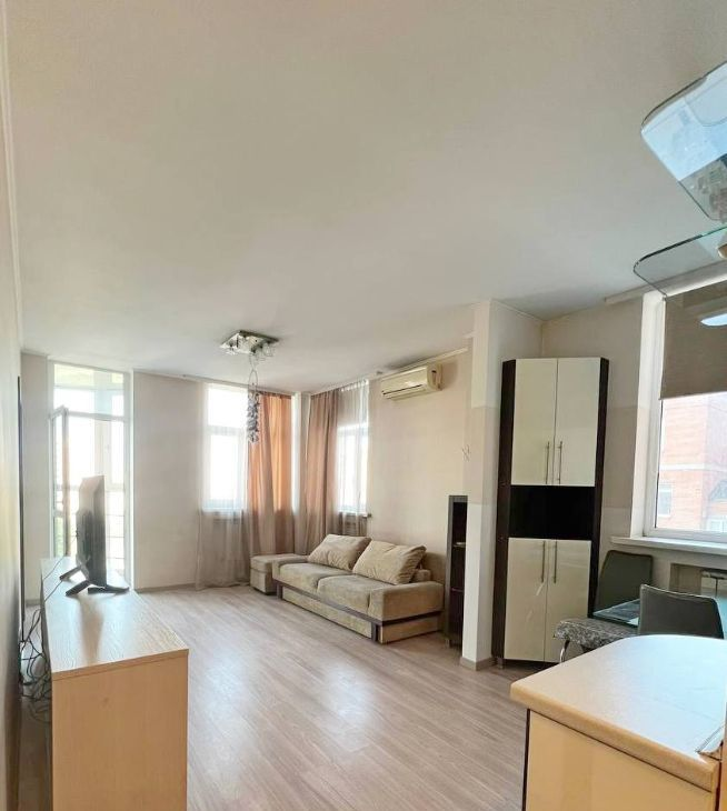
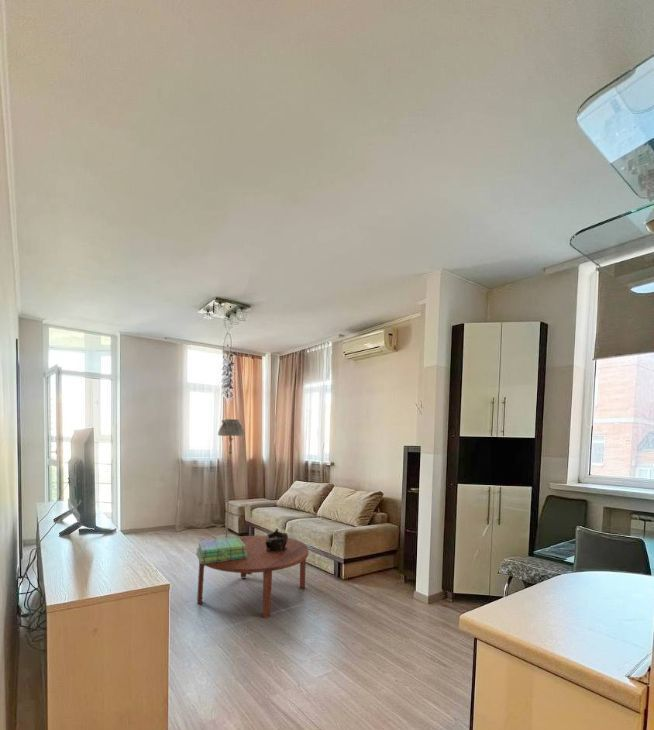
+ decorative bowl (276, 540)
+ stack of books (221, 549)
+ coffee table (254, 572)
+ floor lamp (229, 477)
